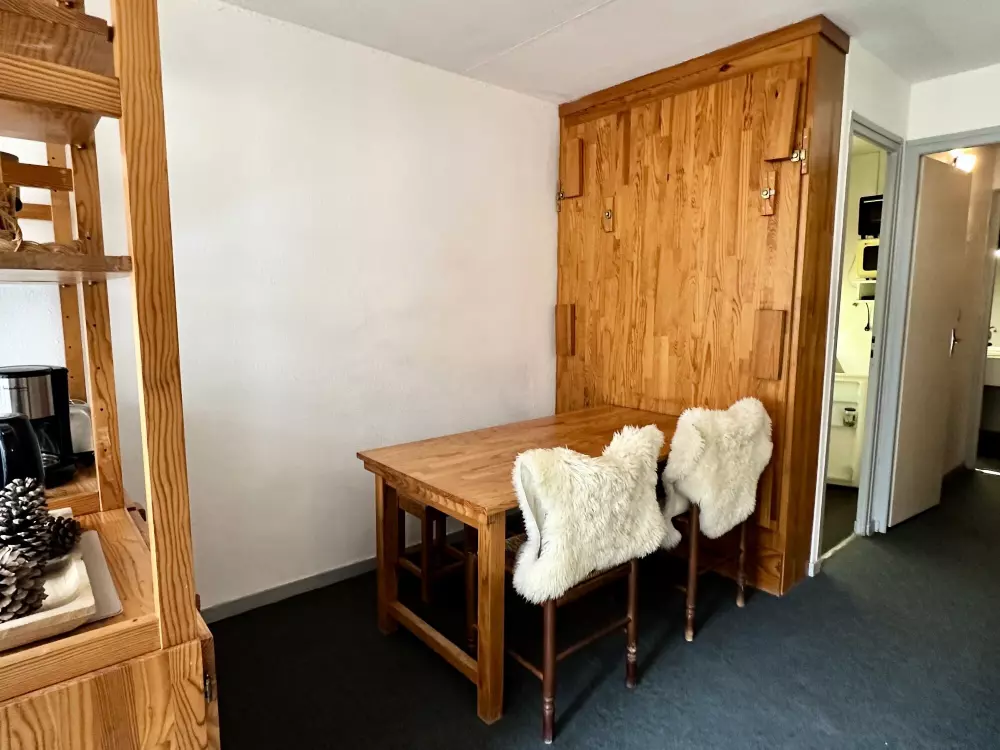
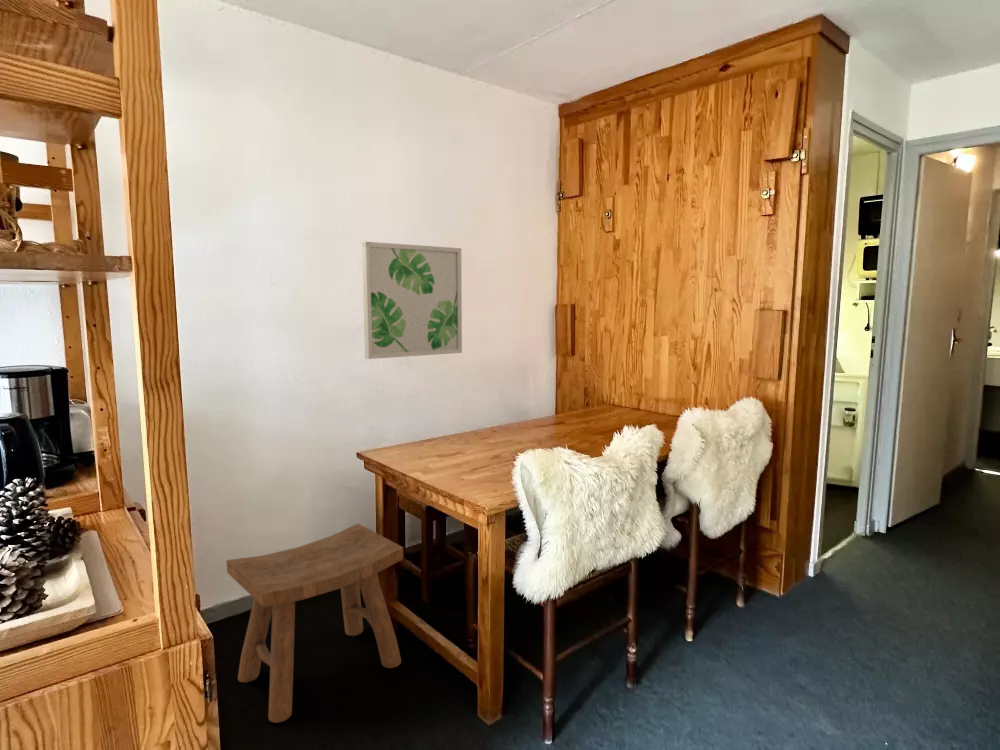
+ wall art (415, 301)
+ stool (316, 595)
